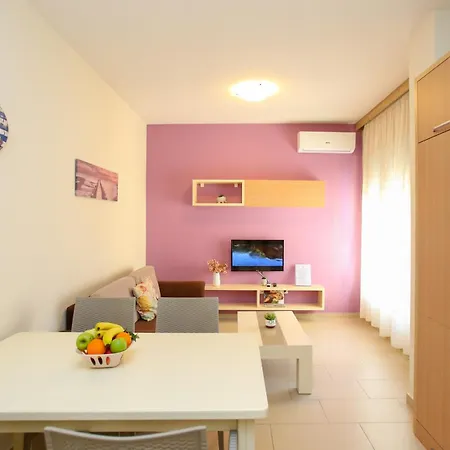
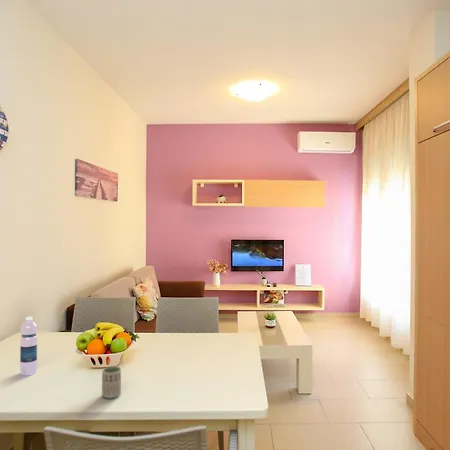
+ water bottle (28, 345)
+ cup (111, 382)
